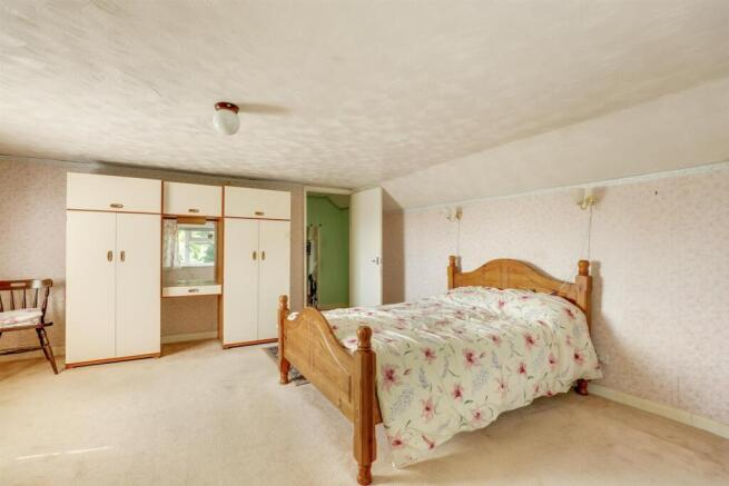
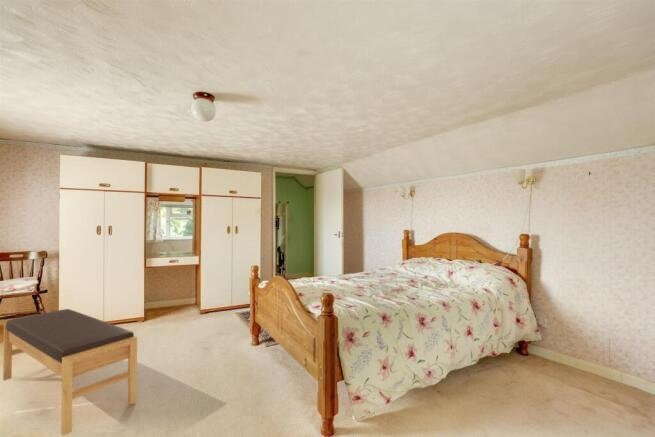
+ bench (65, 357)
